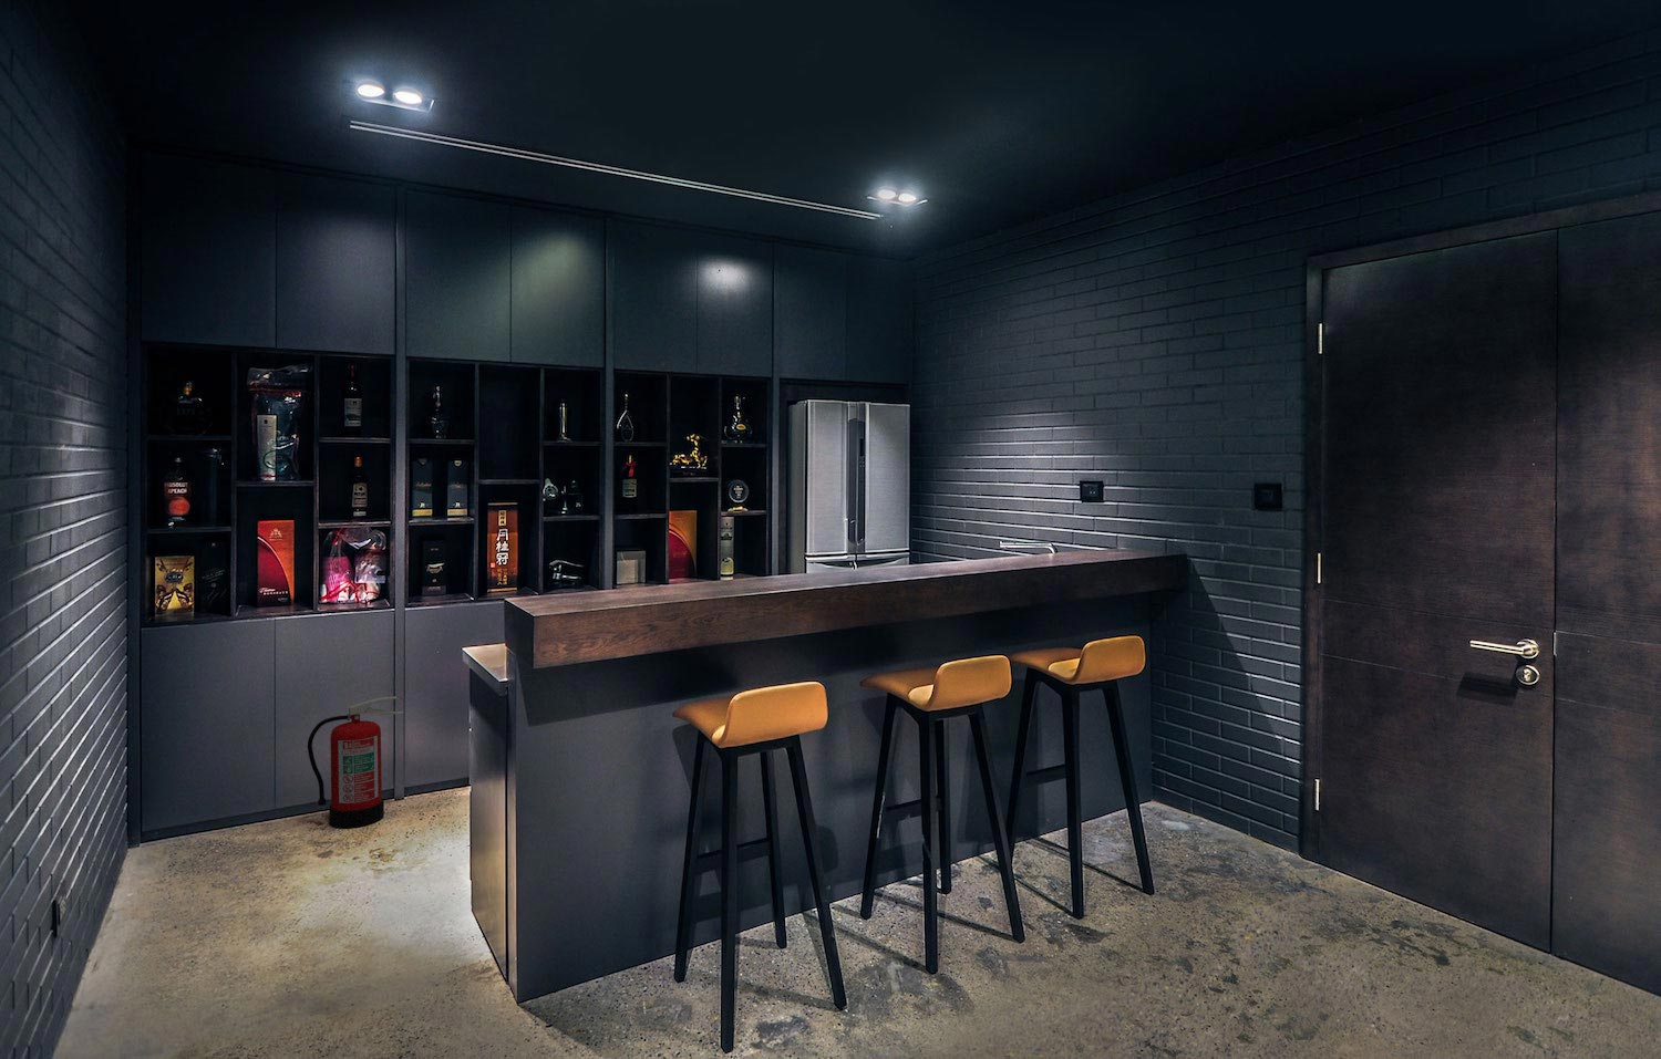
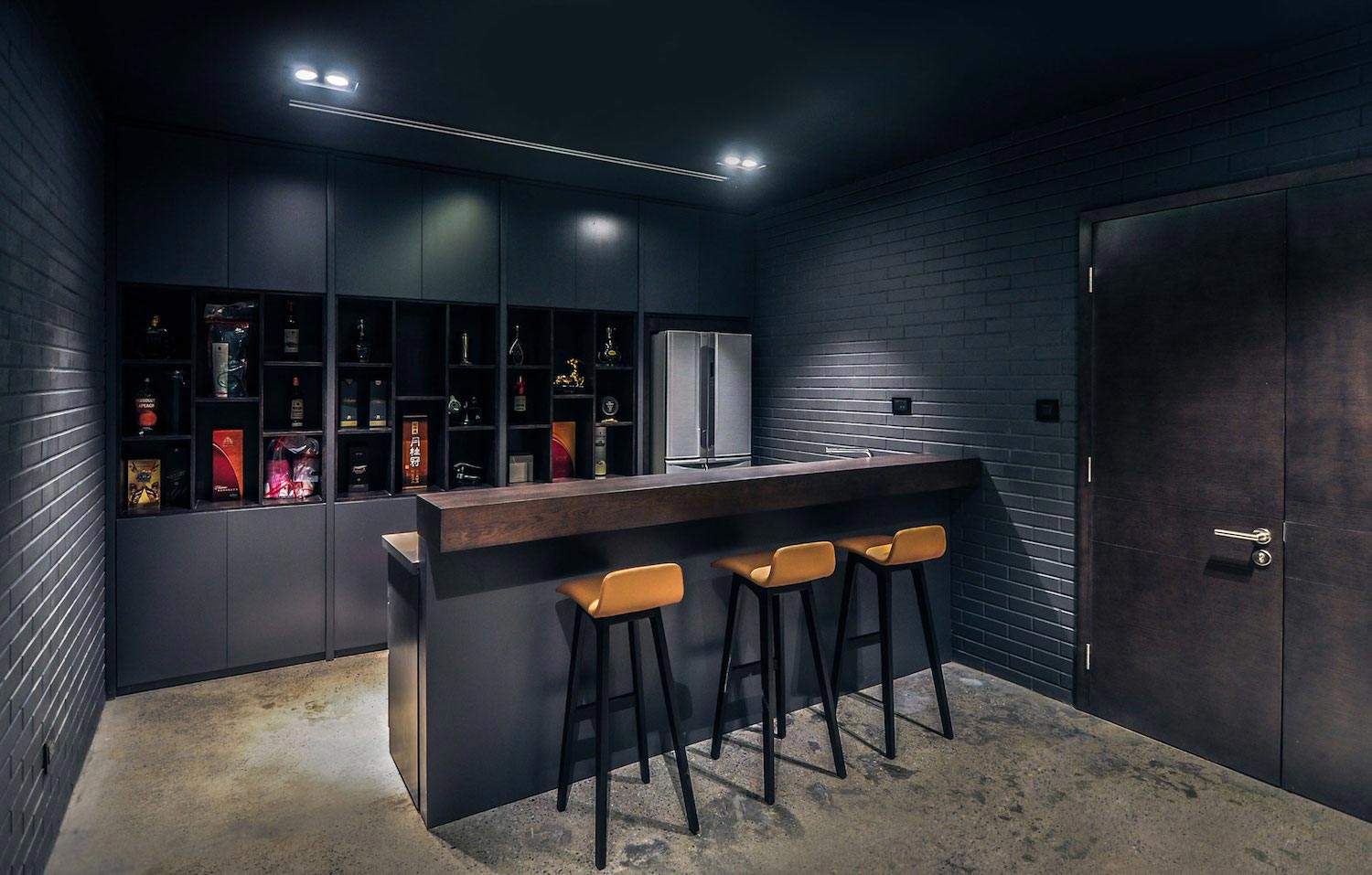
- fire extinguisher (357, 759)
